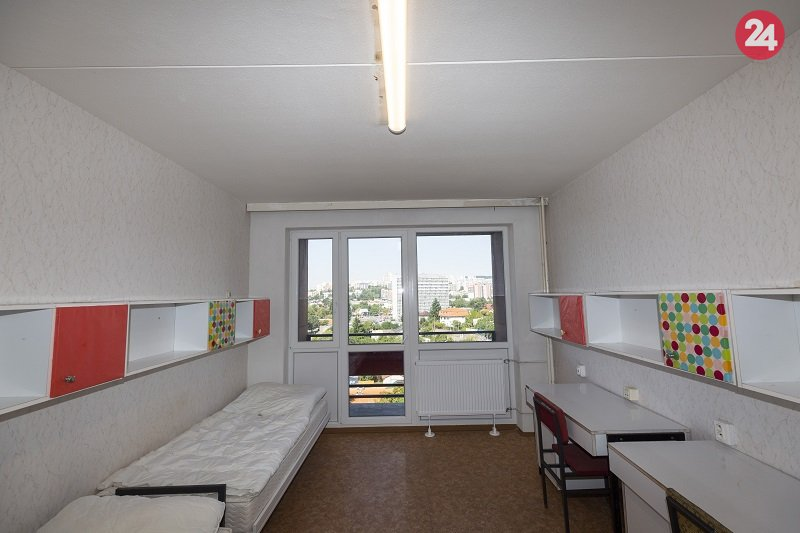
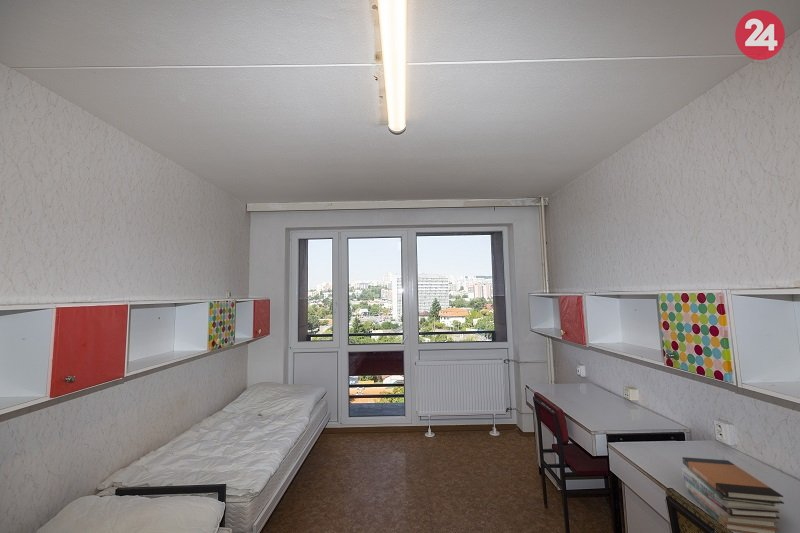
+ book stack (727, 492)
